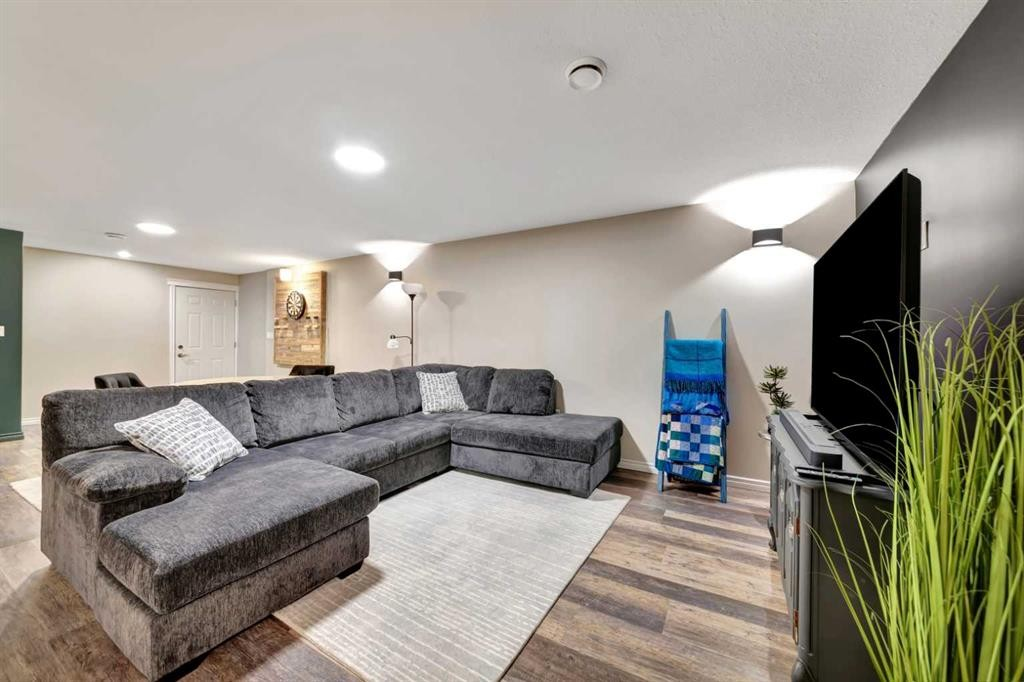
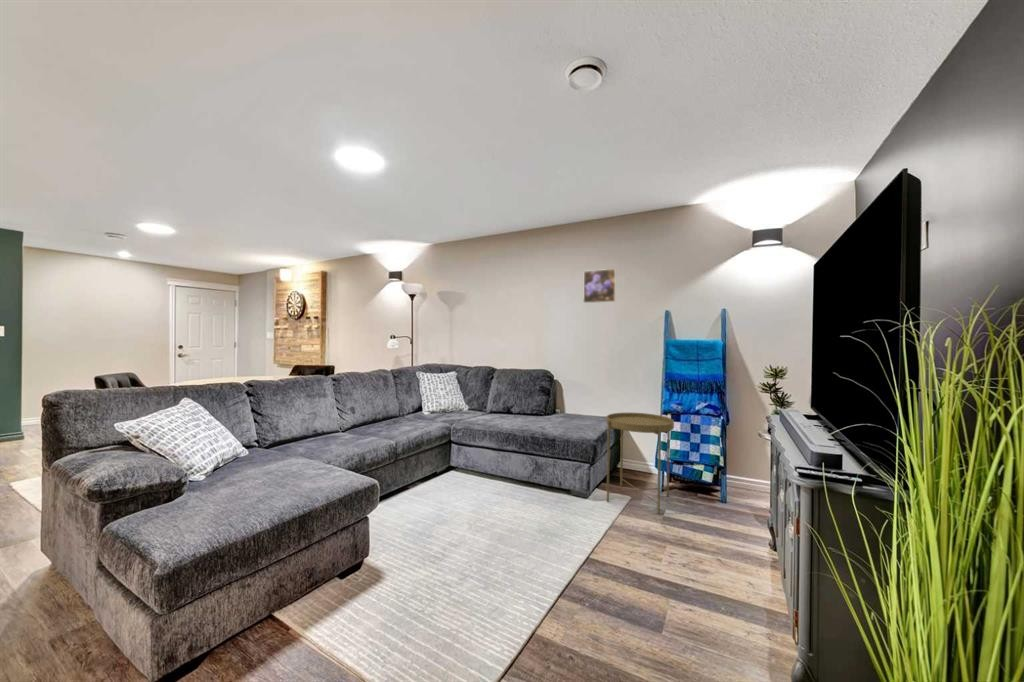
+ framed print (599, 286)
+ side table (622, 458)
